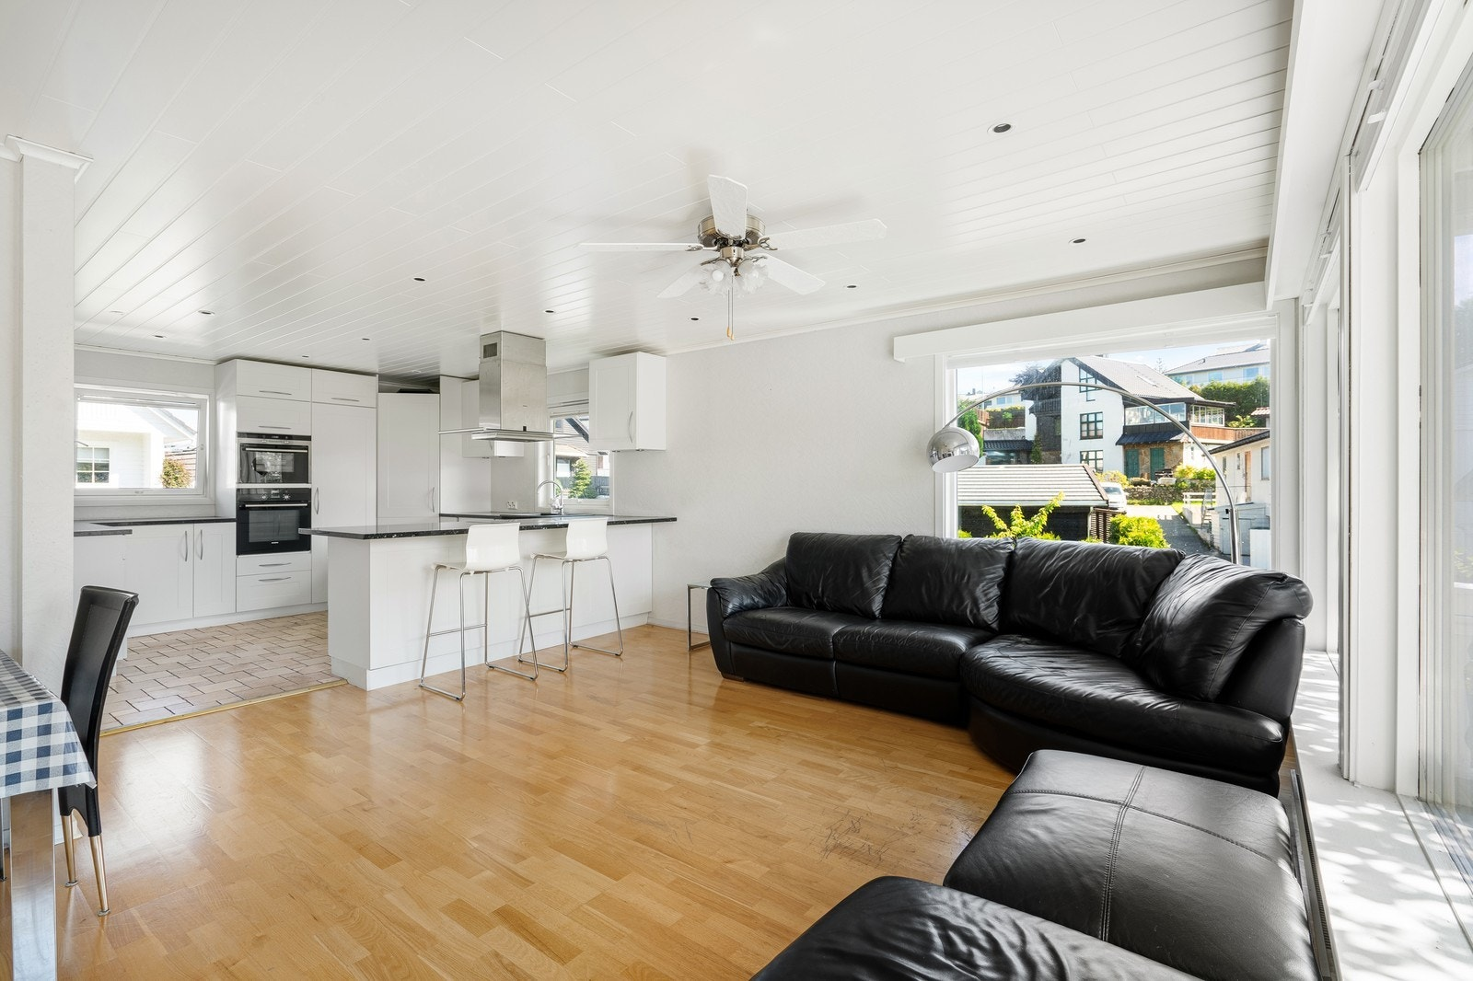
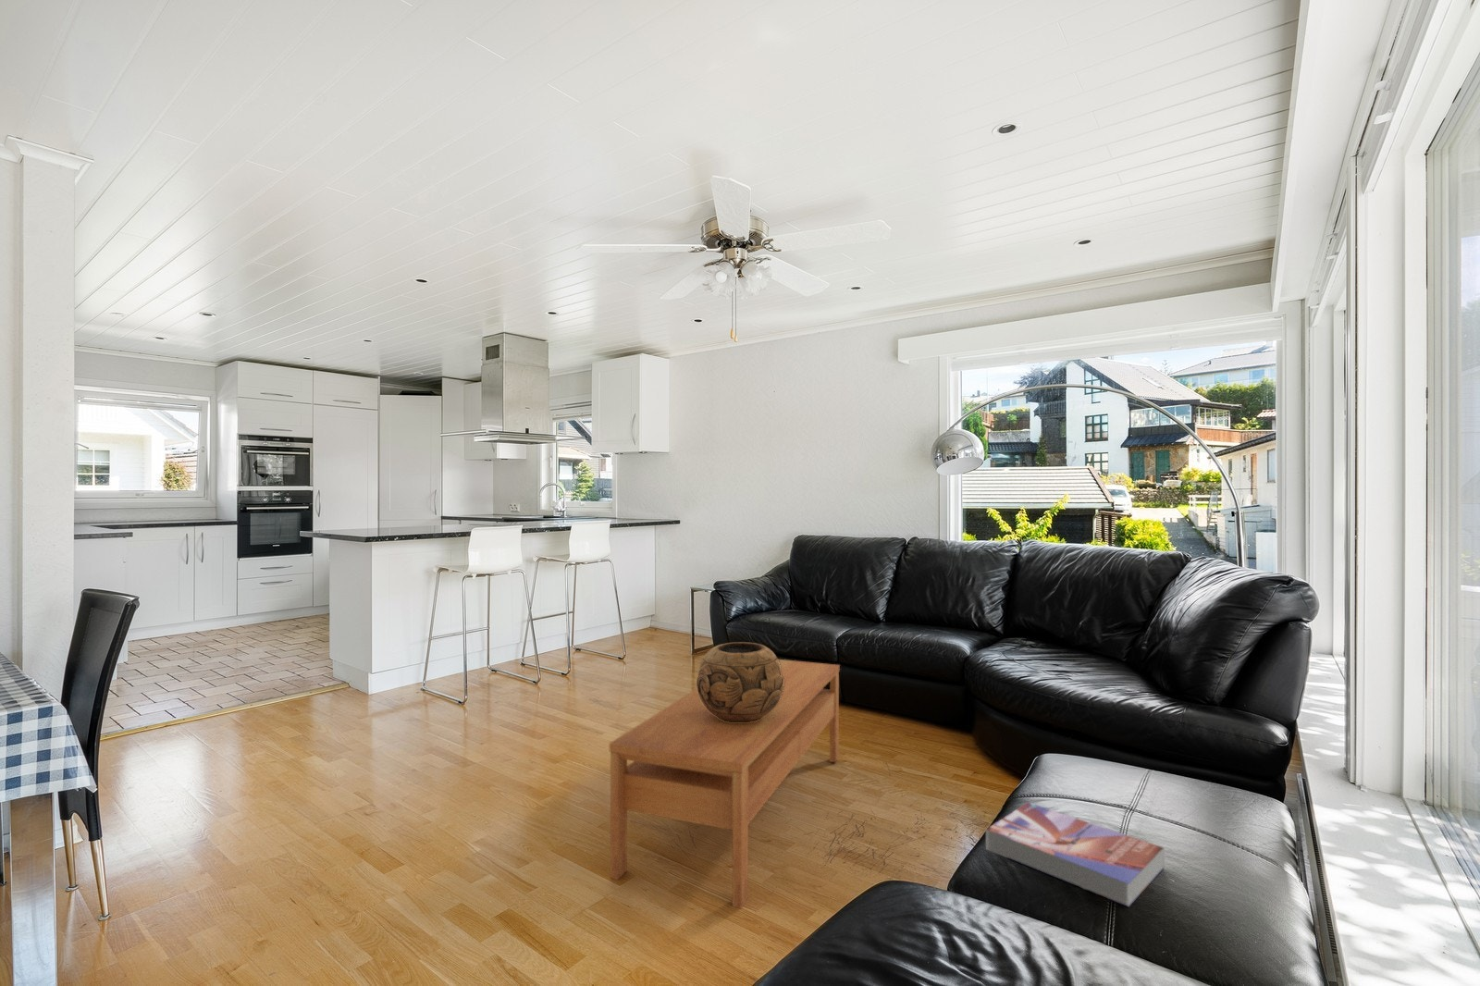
+ textbook (1072, 847)
+ coffee table (746, 752)
+ decorative bowl (739, 681)
